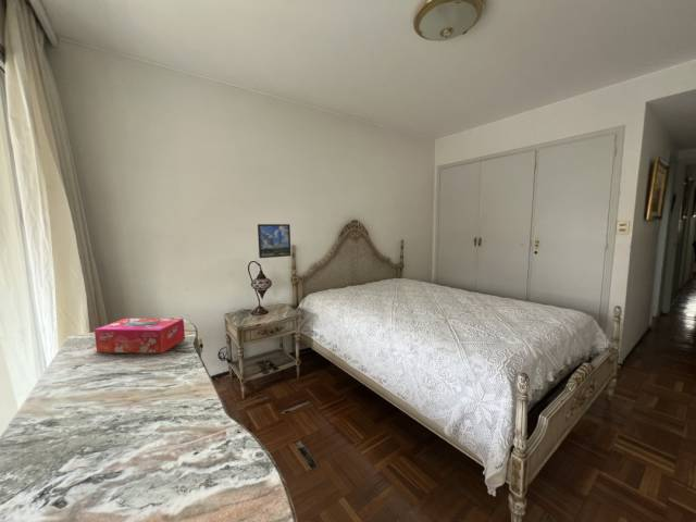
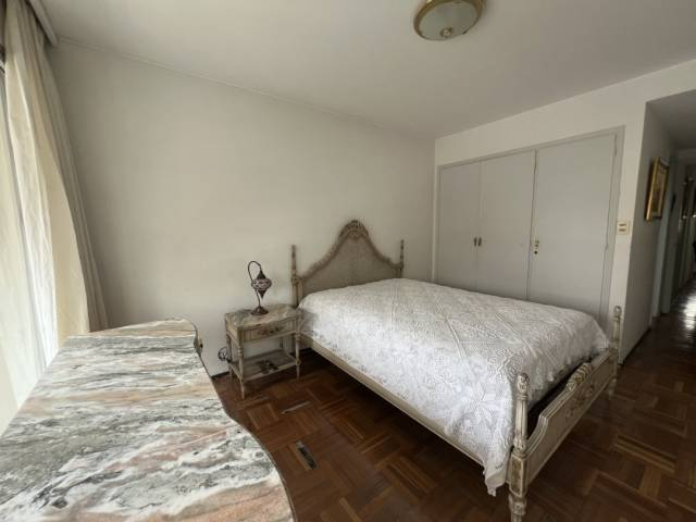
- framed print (274, 240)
- tissue box (141, 334)
